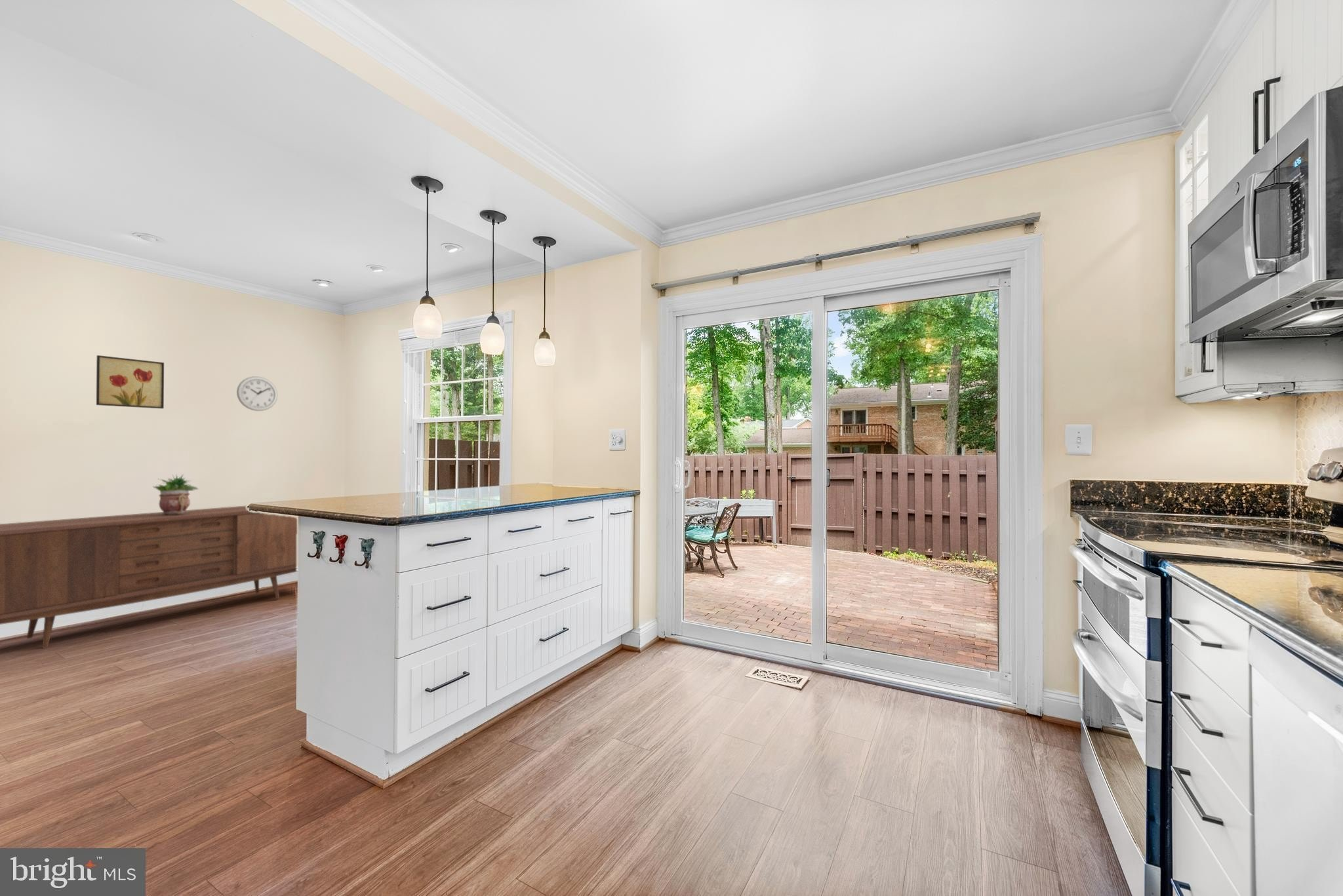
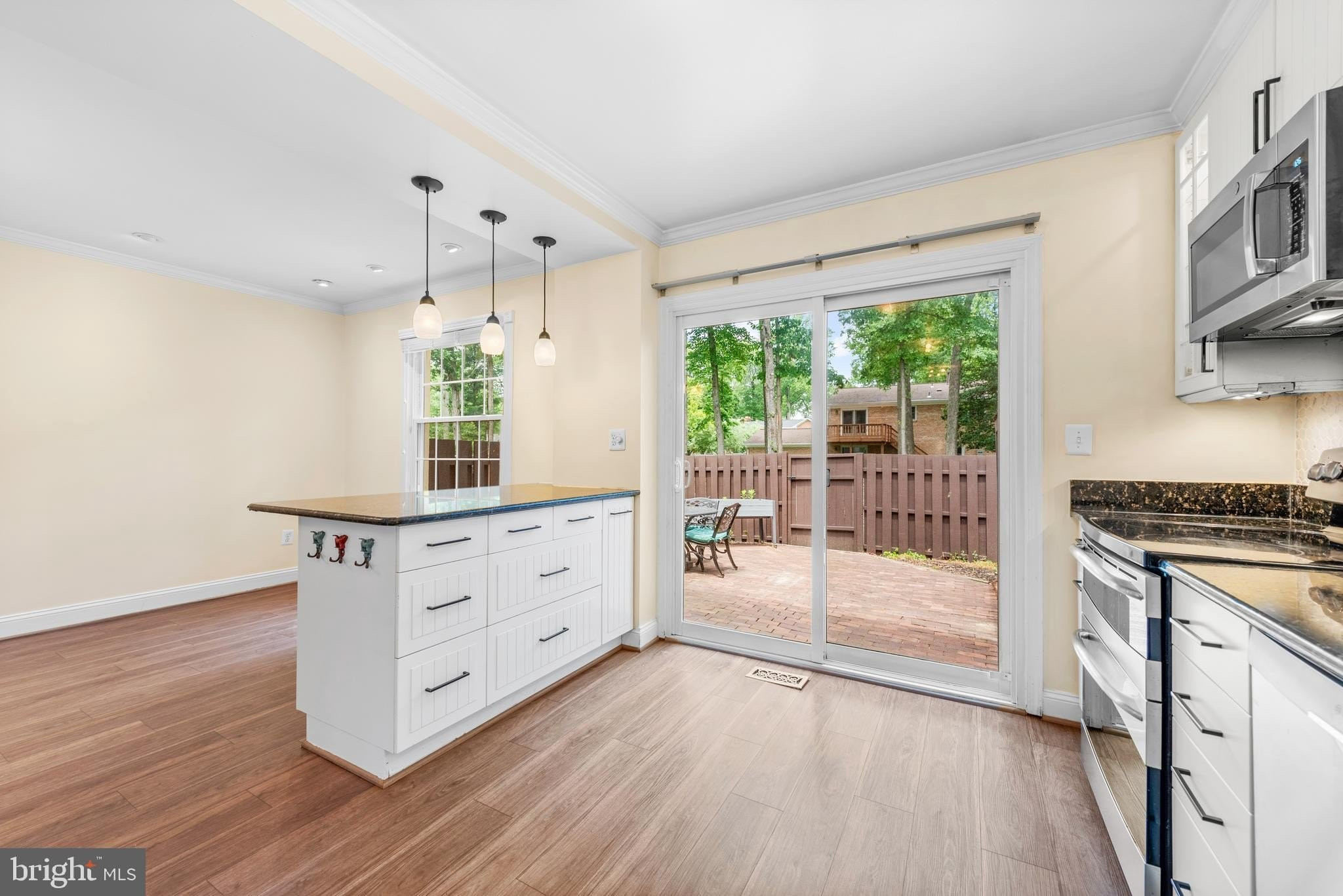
- wall art (130, 383)
- wall clock (258, 393)
- sideboard (169, 565)
- potted plant (174, 494)
